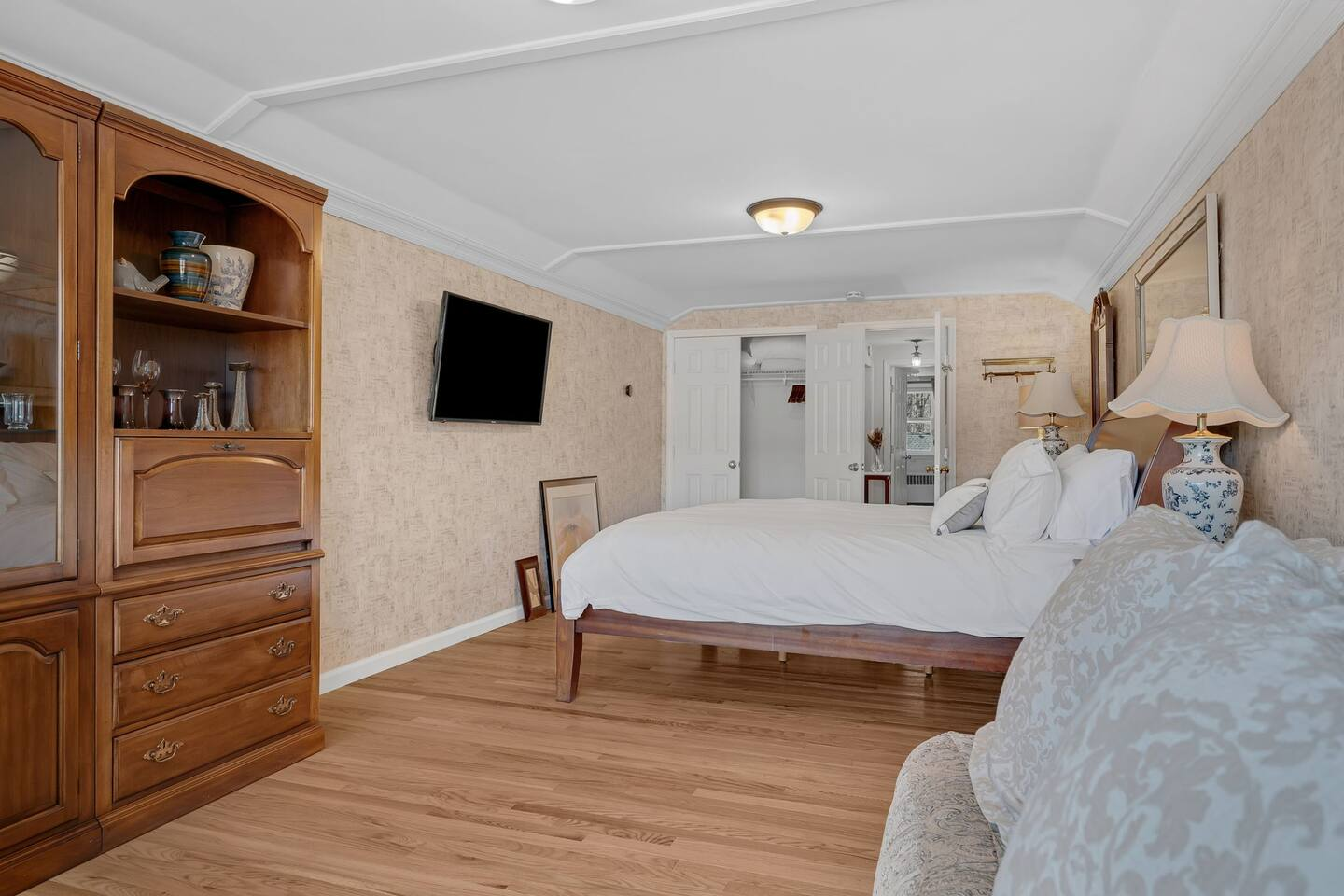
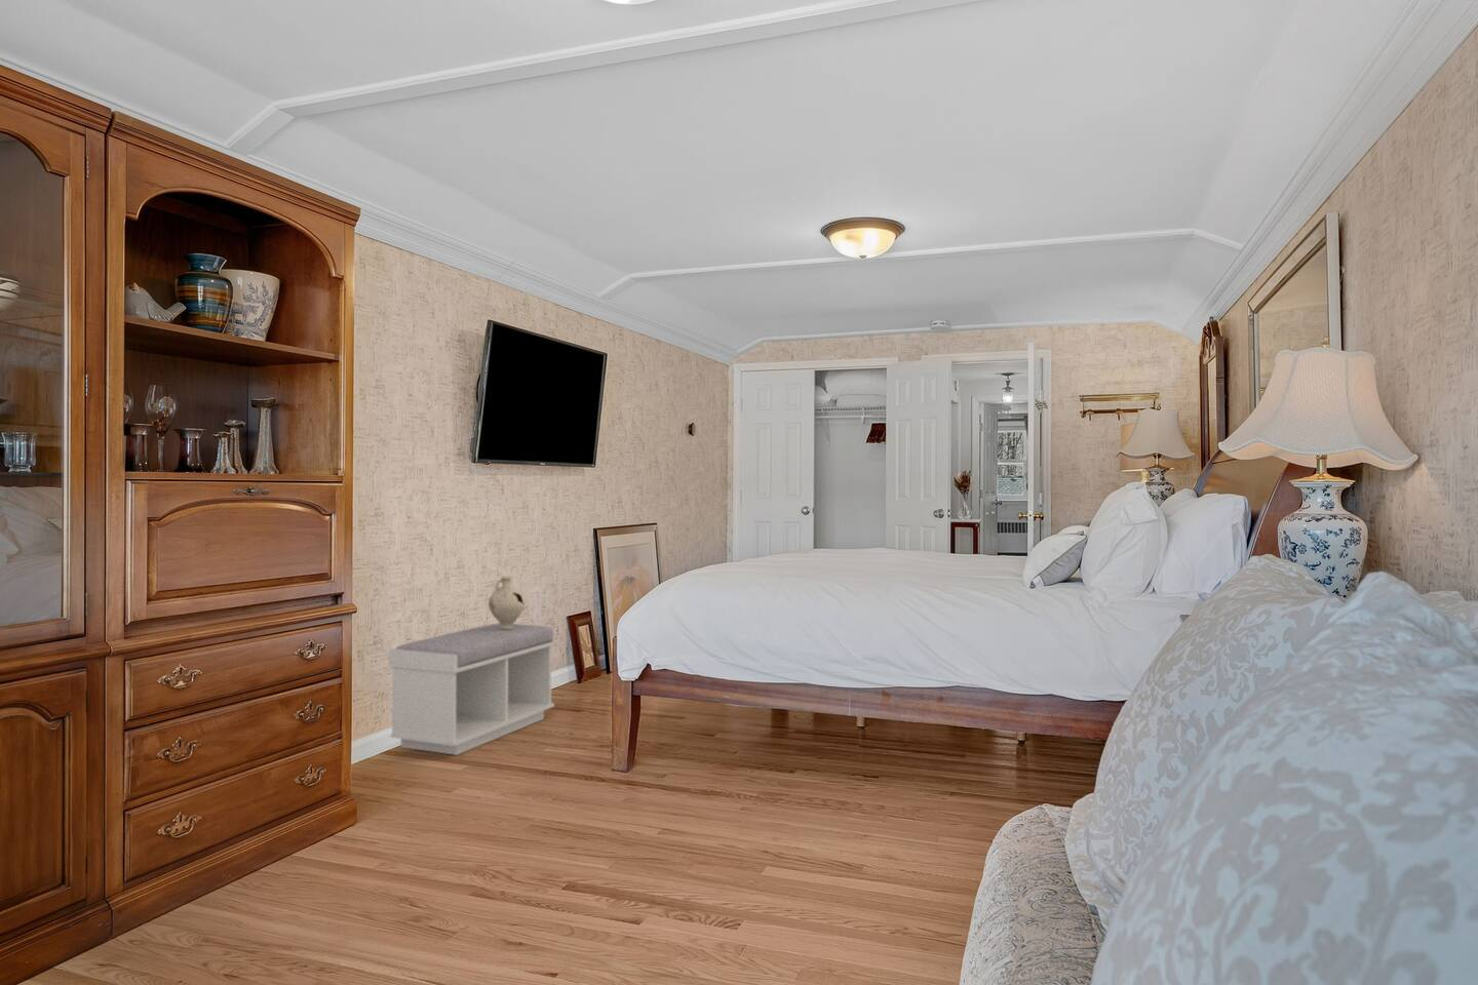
+ decorative vase (506, 601)
+ bench (477, 683)
